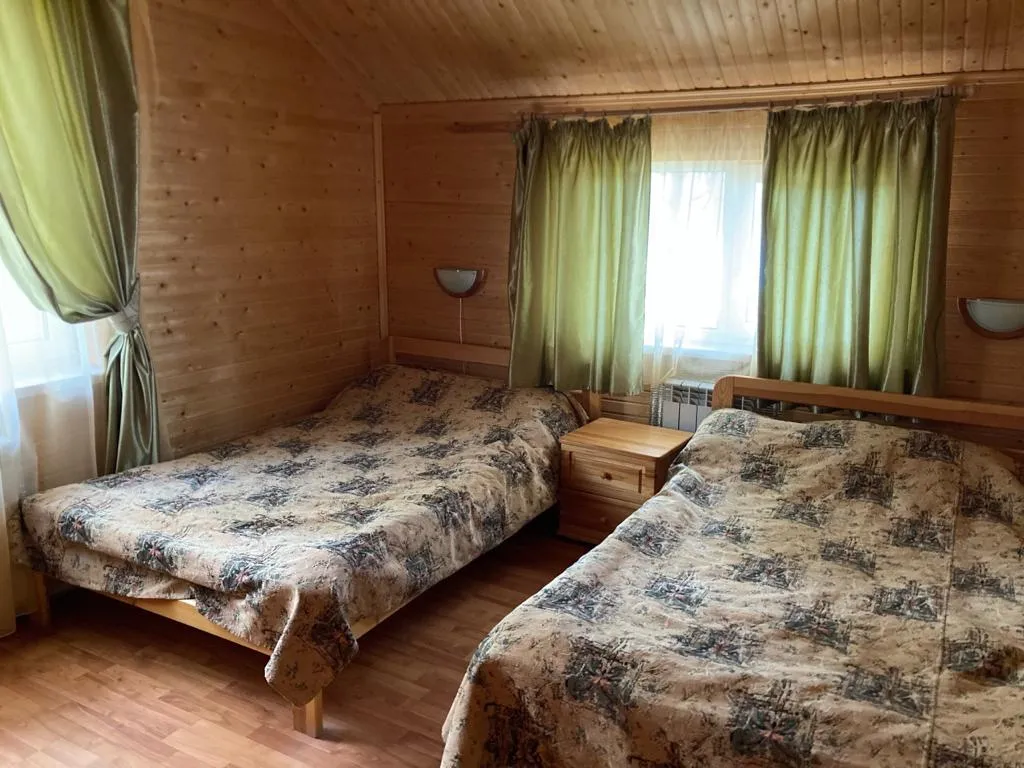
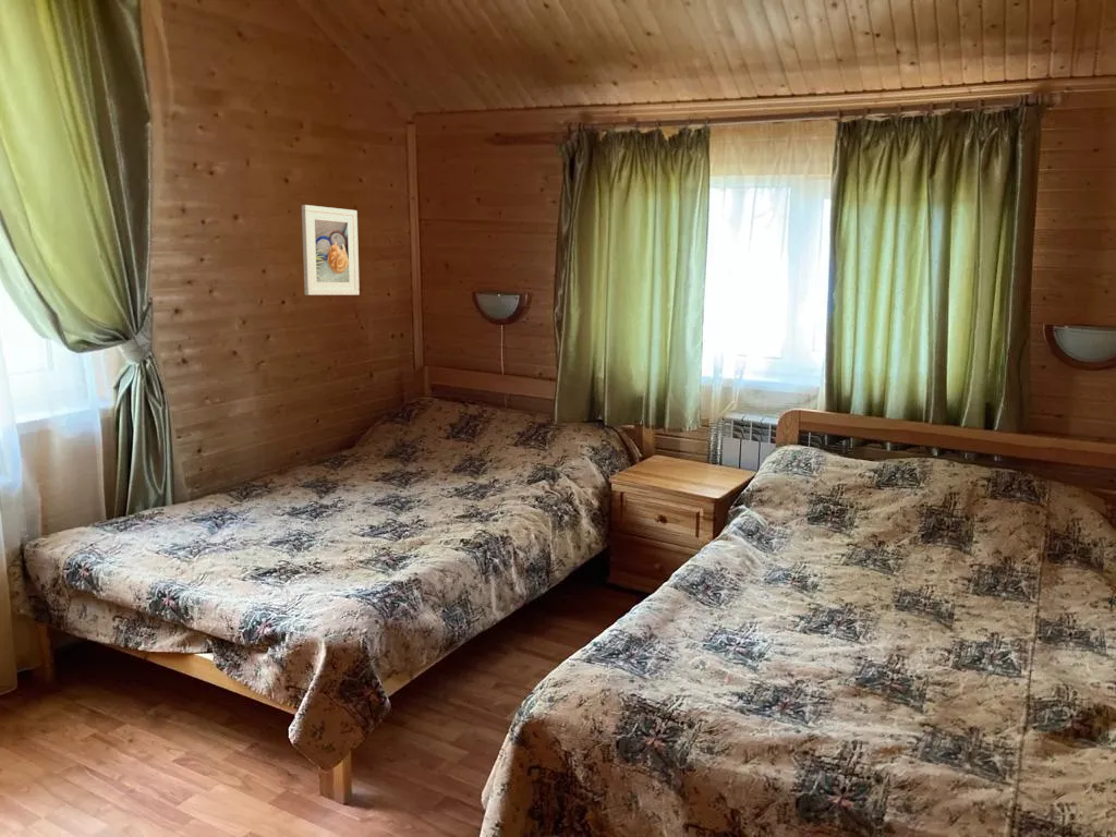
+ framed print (331, 251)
